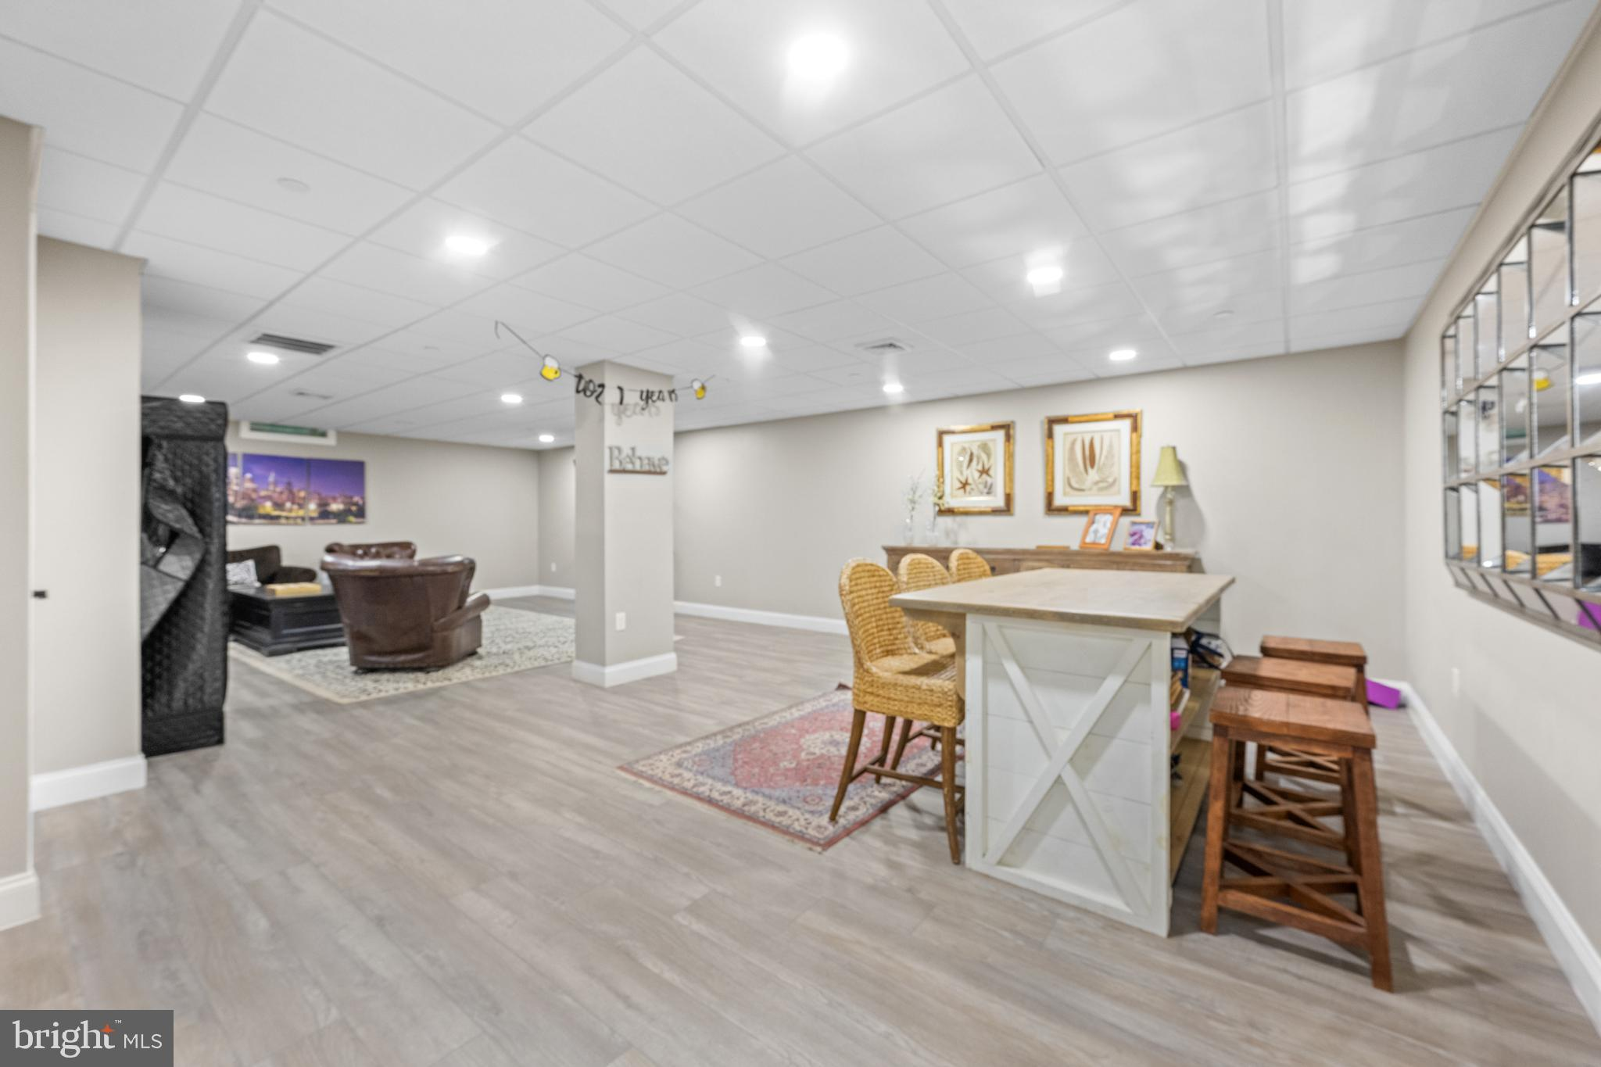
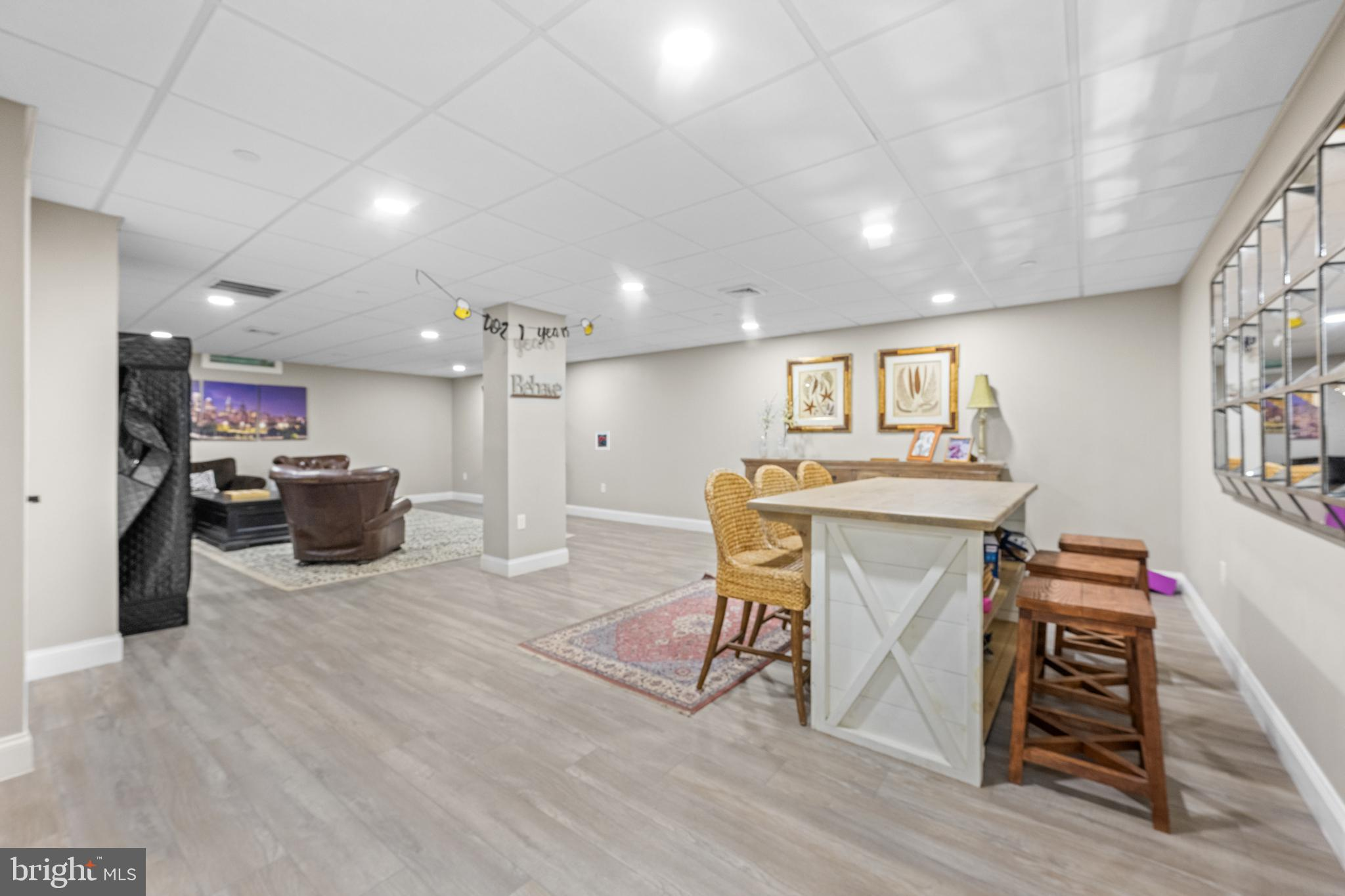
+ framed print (602, 440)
